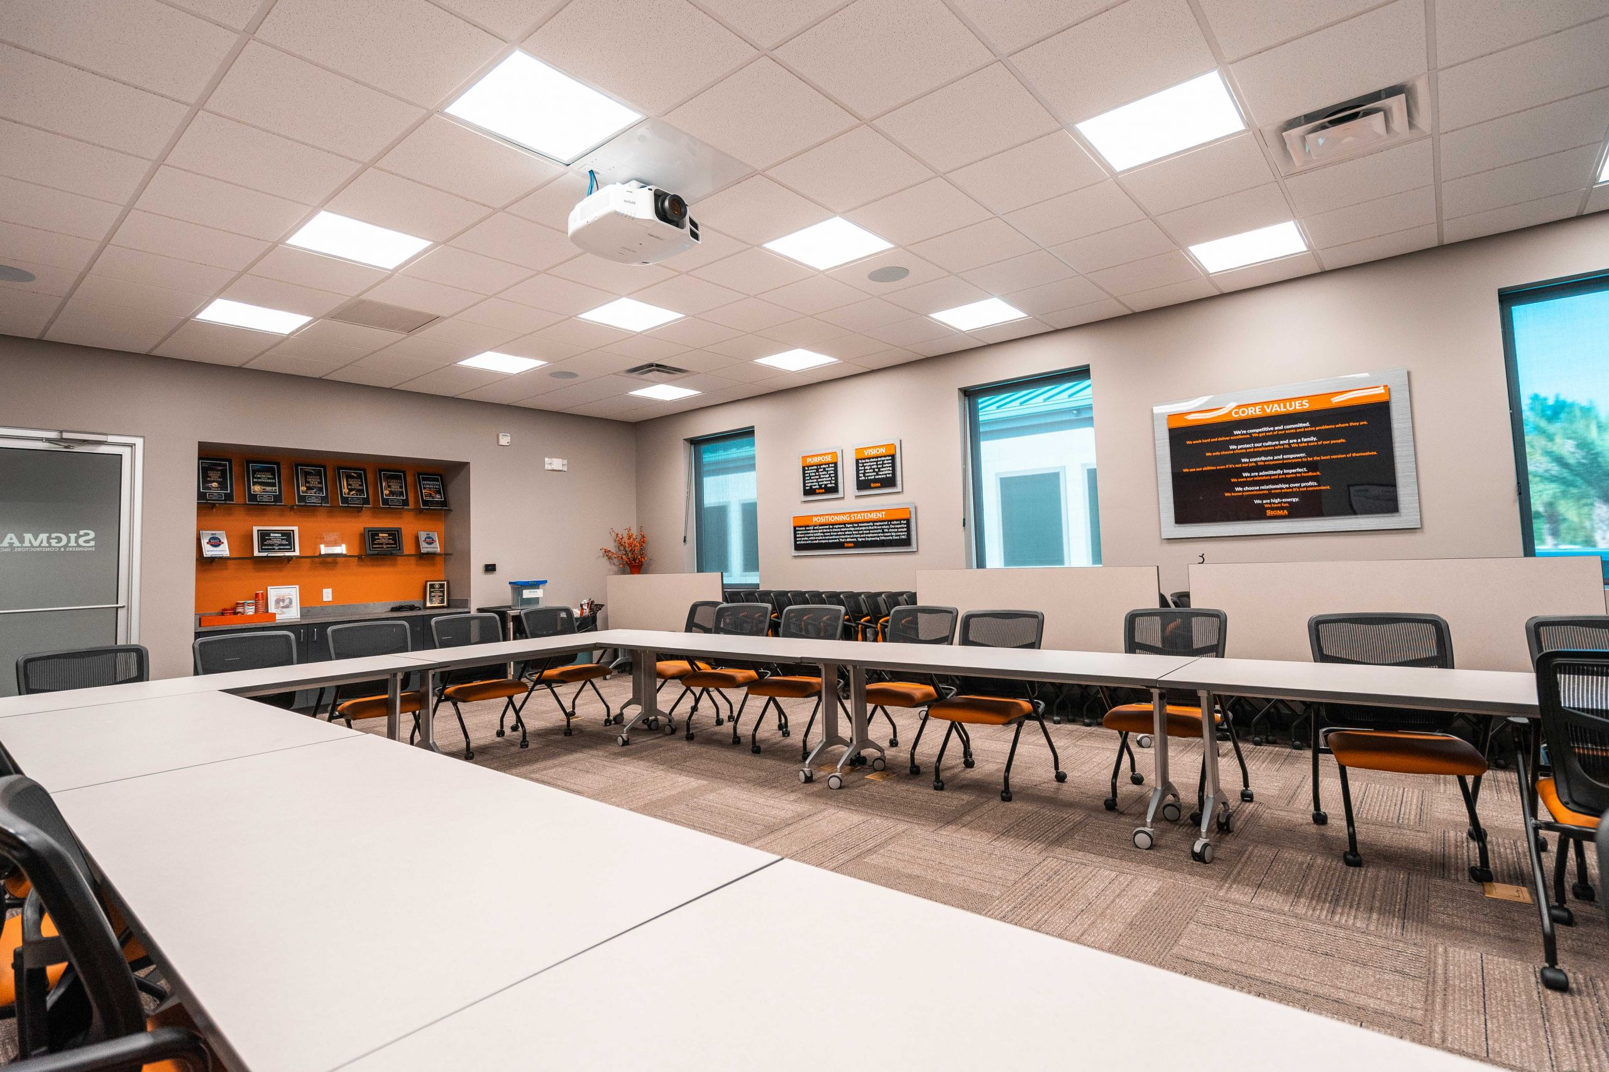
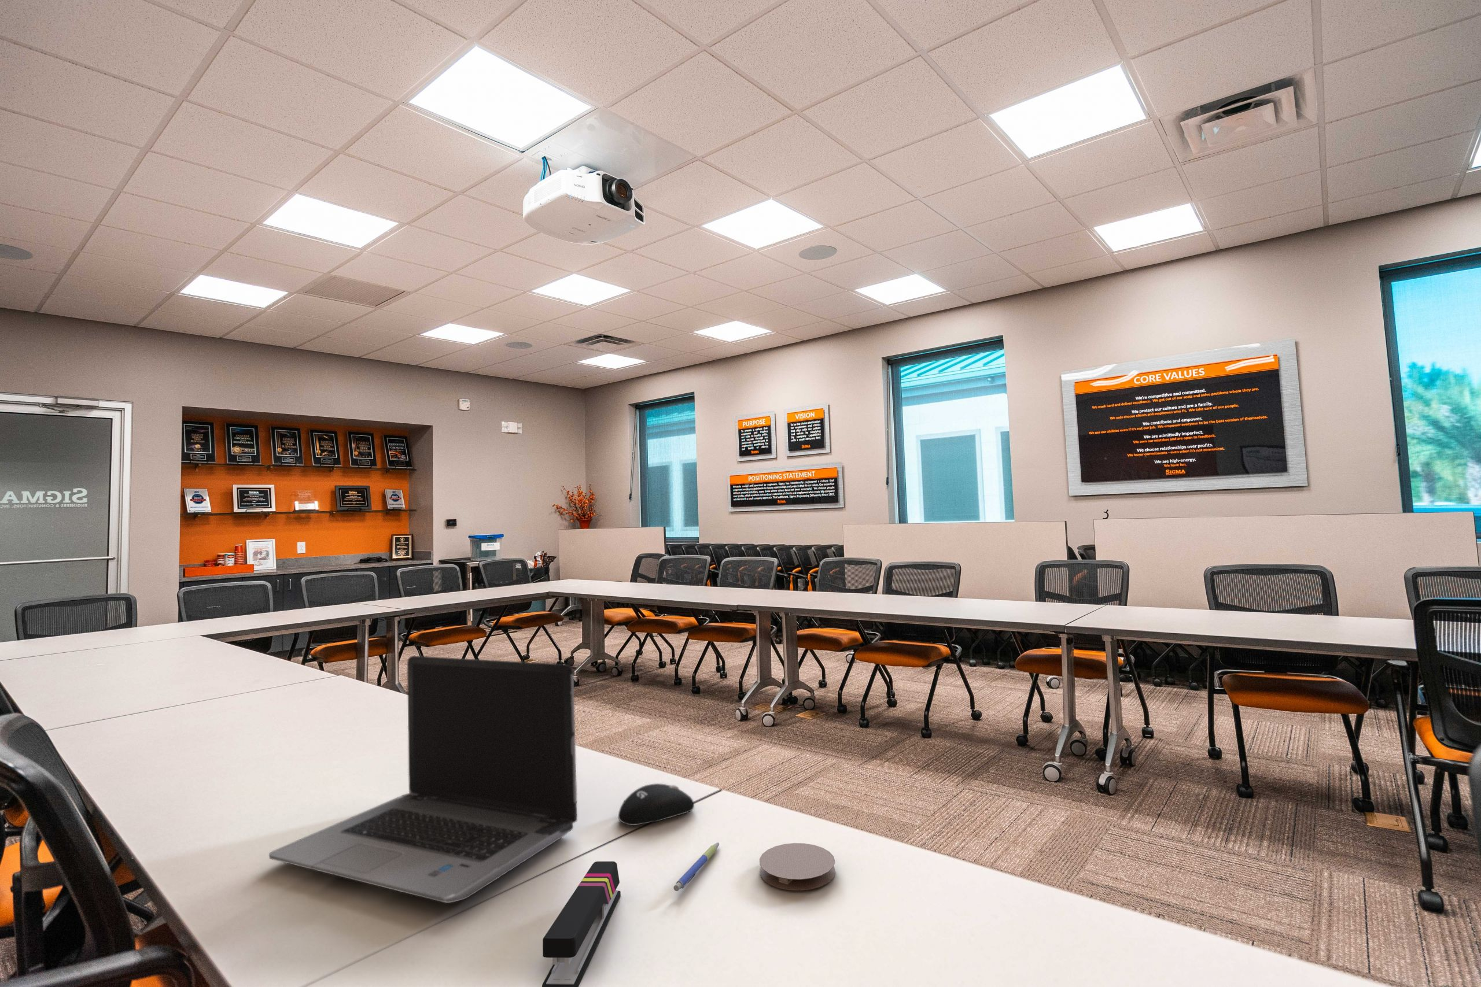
+ pen (699, 864)
+ computer mouse (655, 801)
+ coaster (797, 865)
+ laptop computer (426, 761)
+ stapler (585, 914)
